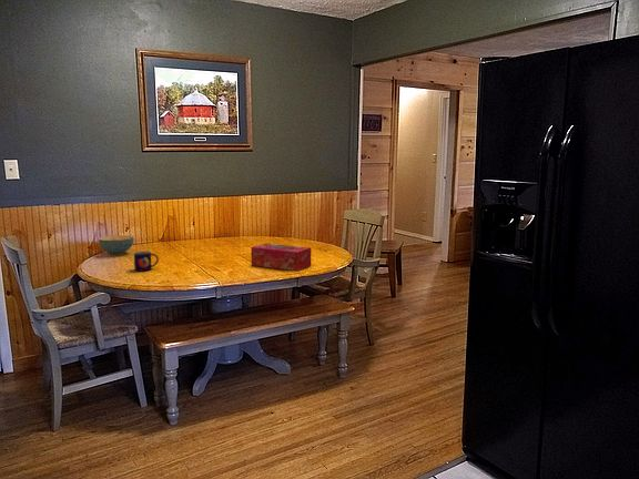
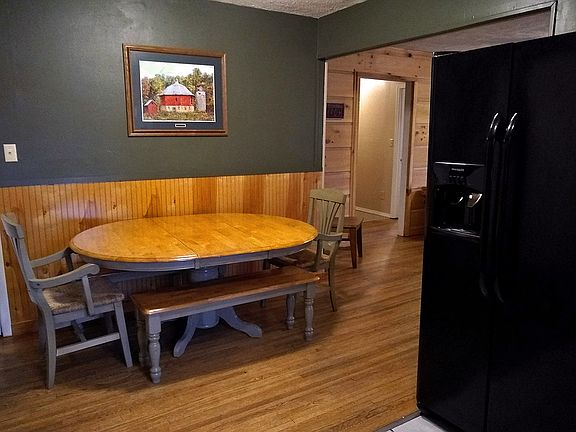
- tissue box (281, 256)
- mug (146, 261)
- cereal bowl (116, 245)
